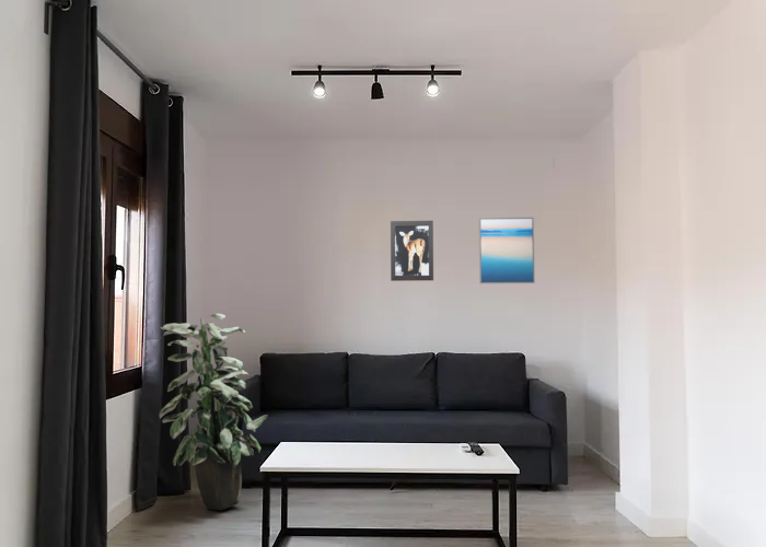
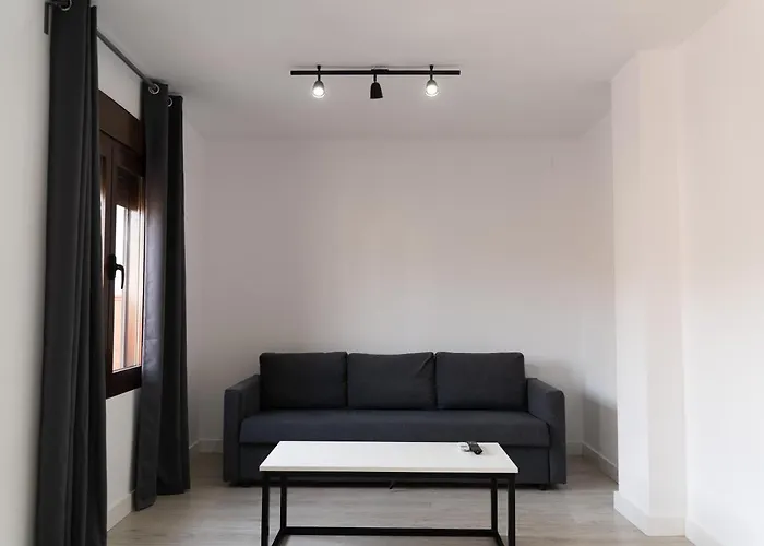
- wall art (411, 251)
- indoor plant (211, 409)
- wall art (506, 251)
